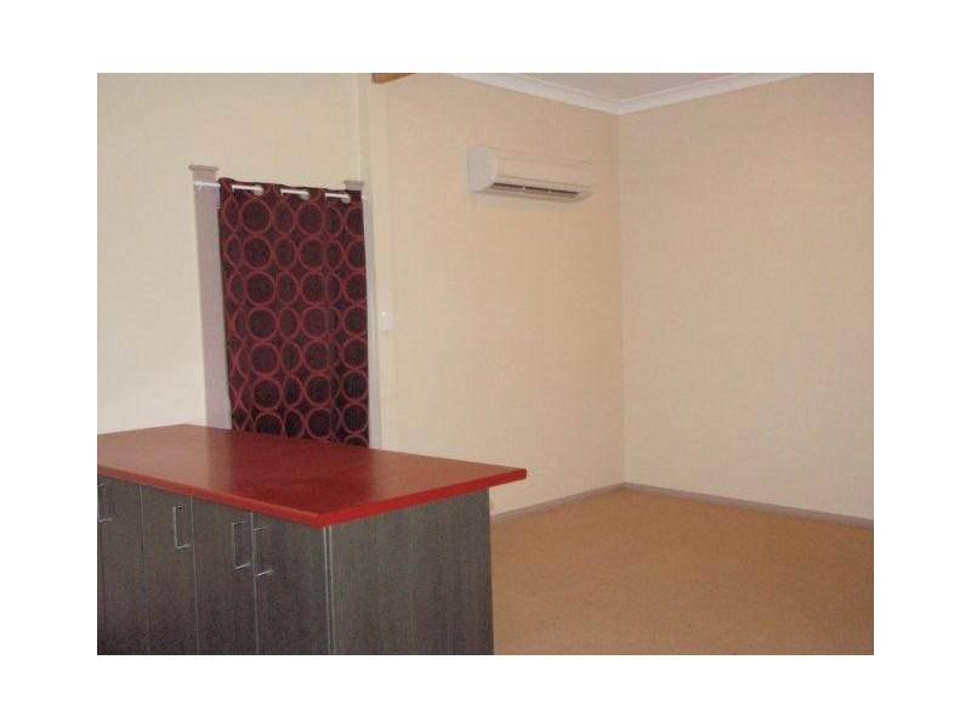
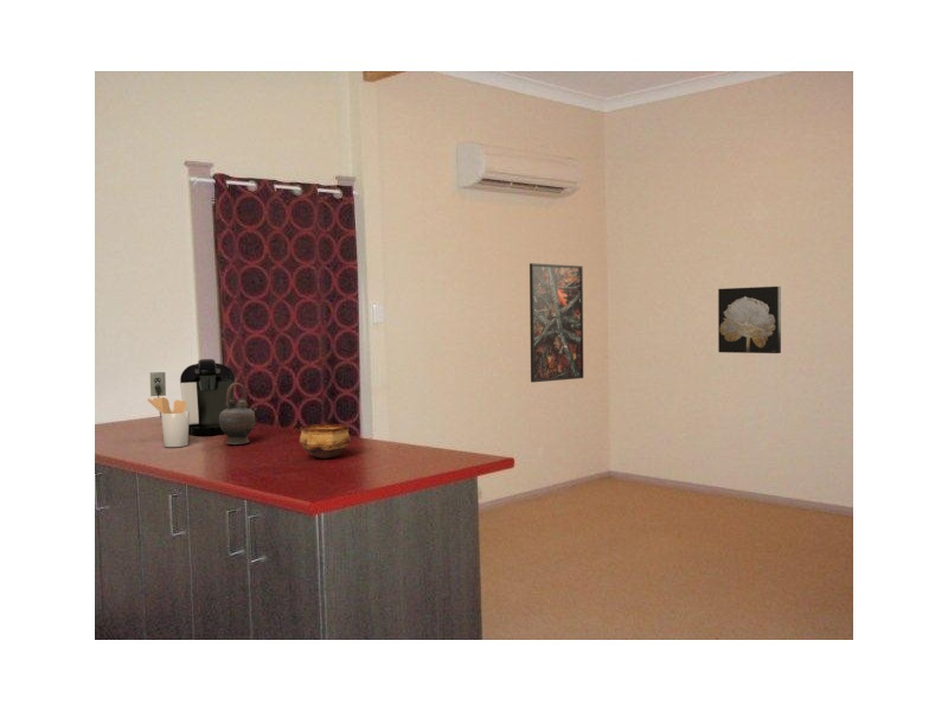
+ wall art (749, 320)
+ teapot (239, 412)
+ utensil holder (168, 421)
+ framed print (557, 322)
+ coffee maker (192, 396)
+ bowl (325, 441)
